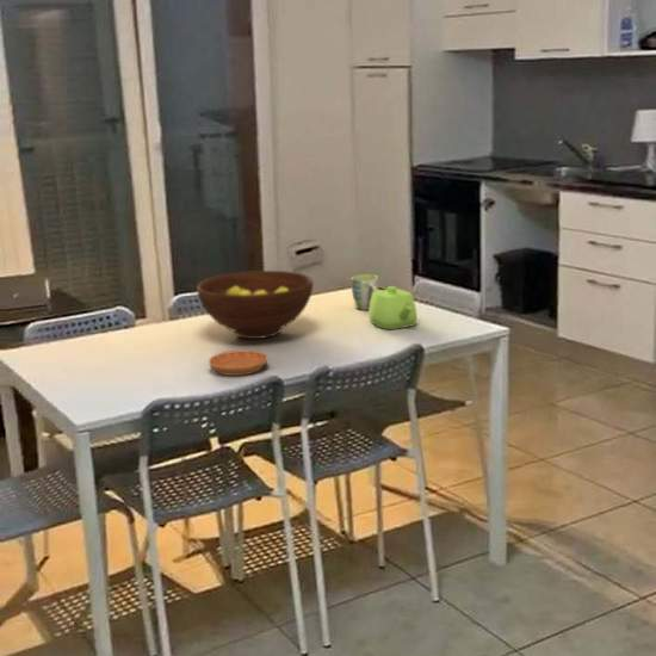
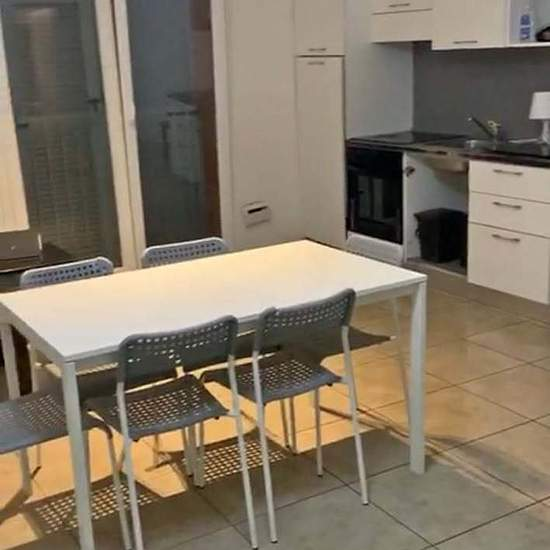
- teapot (394, 305)
- saucer (239, 363)
- fruit bowl (256, 308)
- mug (367, 292)
